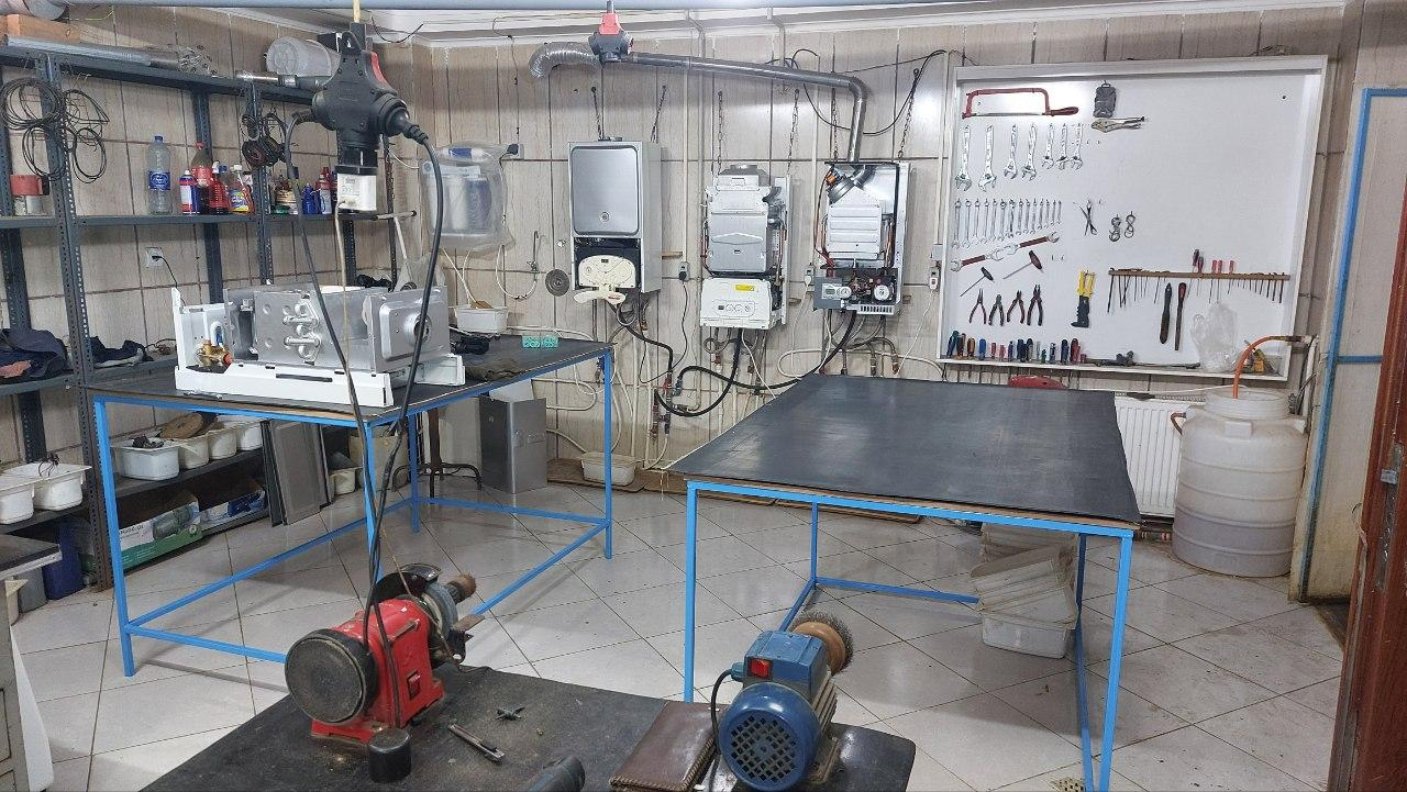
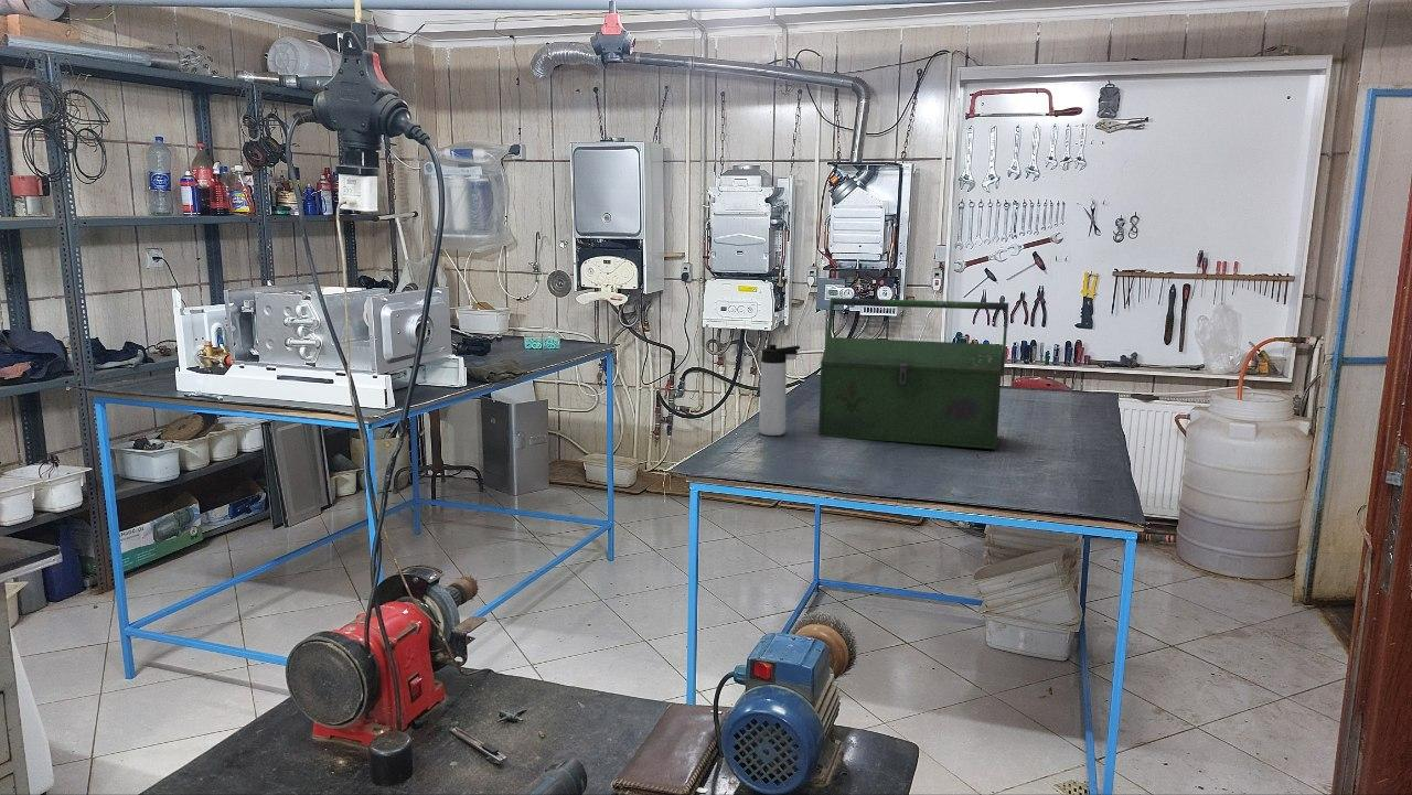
+ thermos bottle (779, 389)
+ tool box (911, 369)
